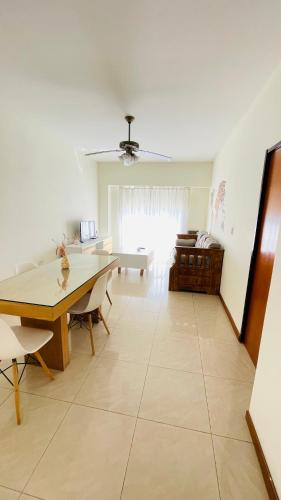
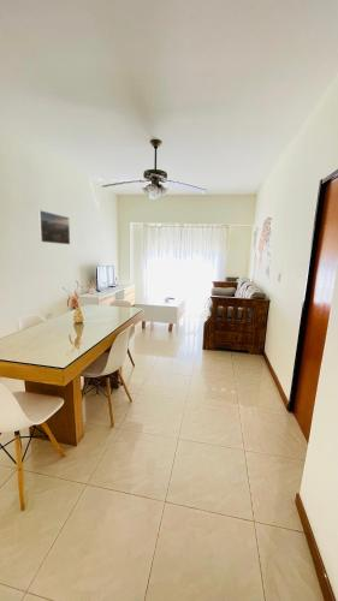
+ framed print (55, 228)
